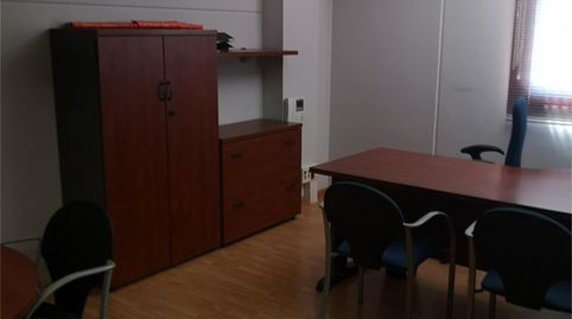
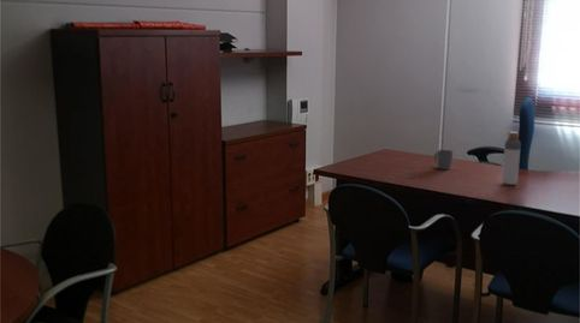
+ mug (442, 158)
+ bottle (511, 157)
